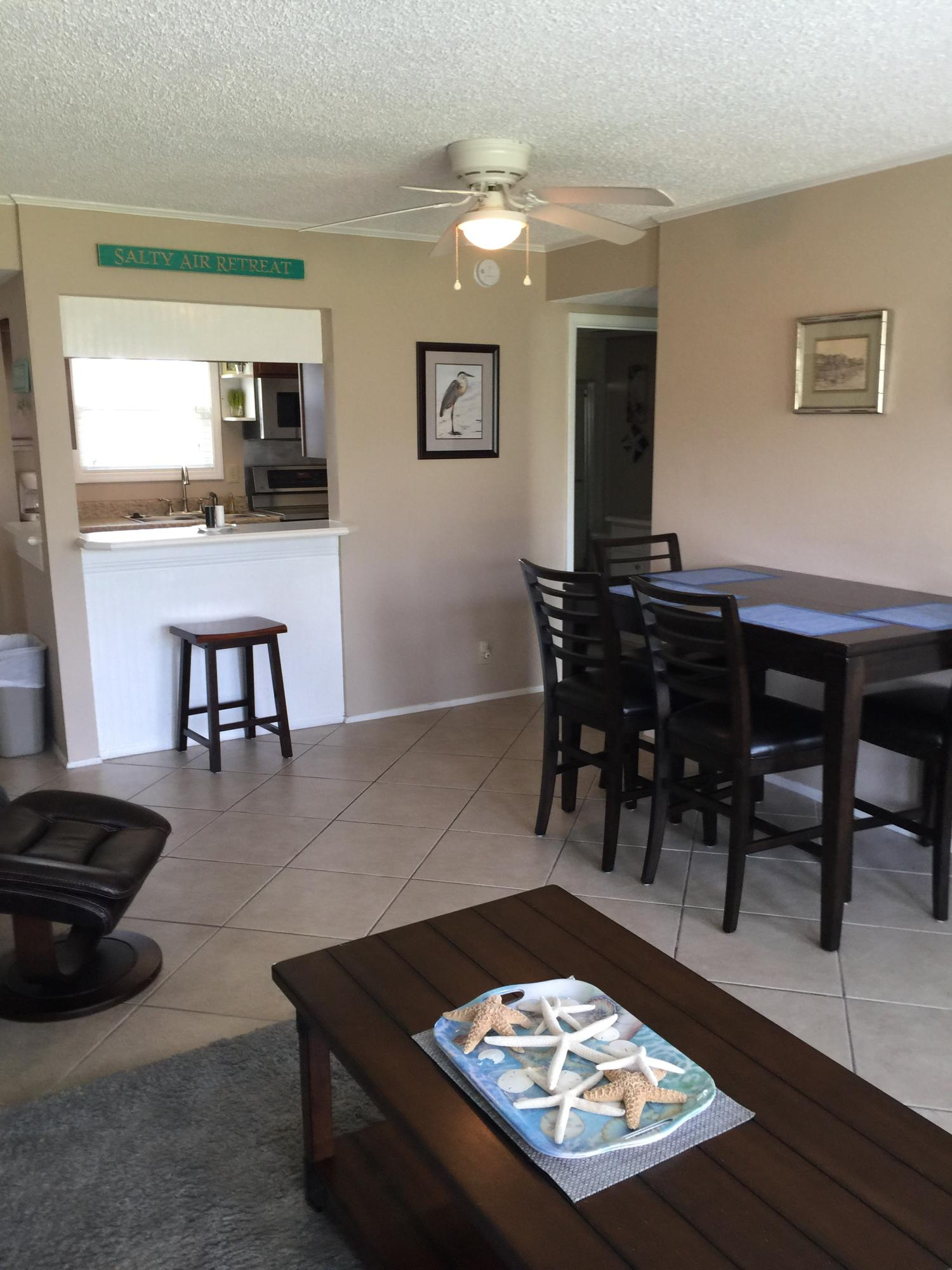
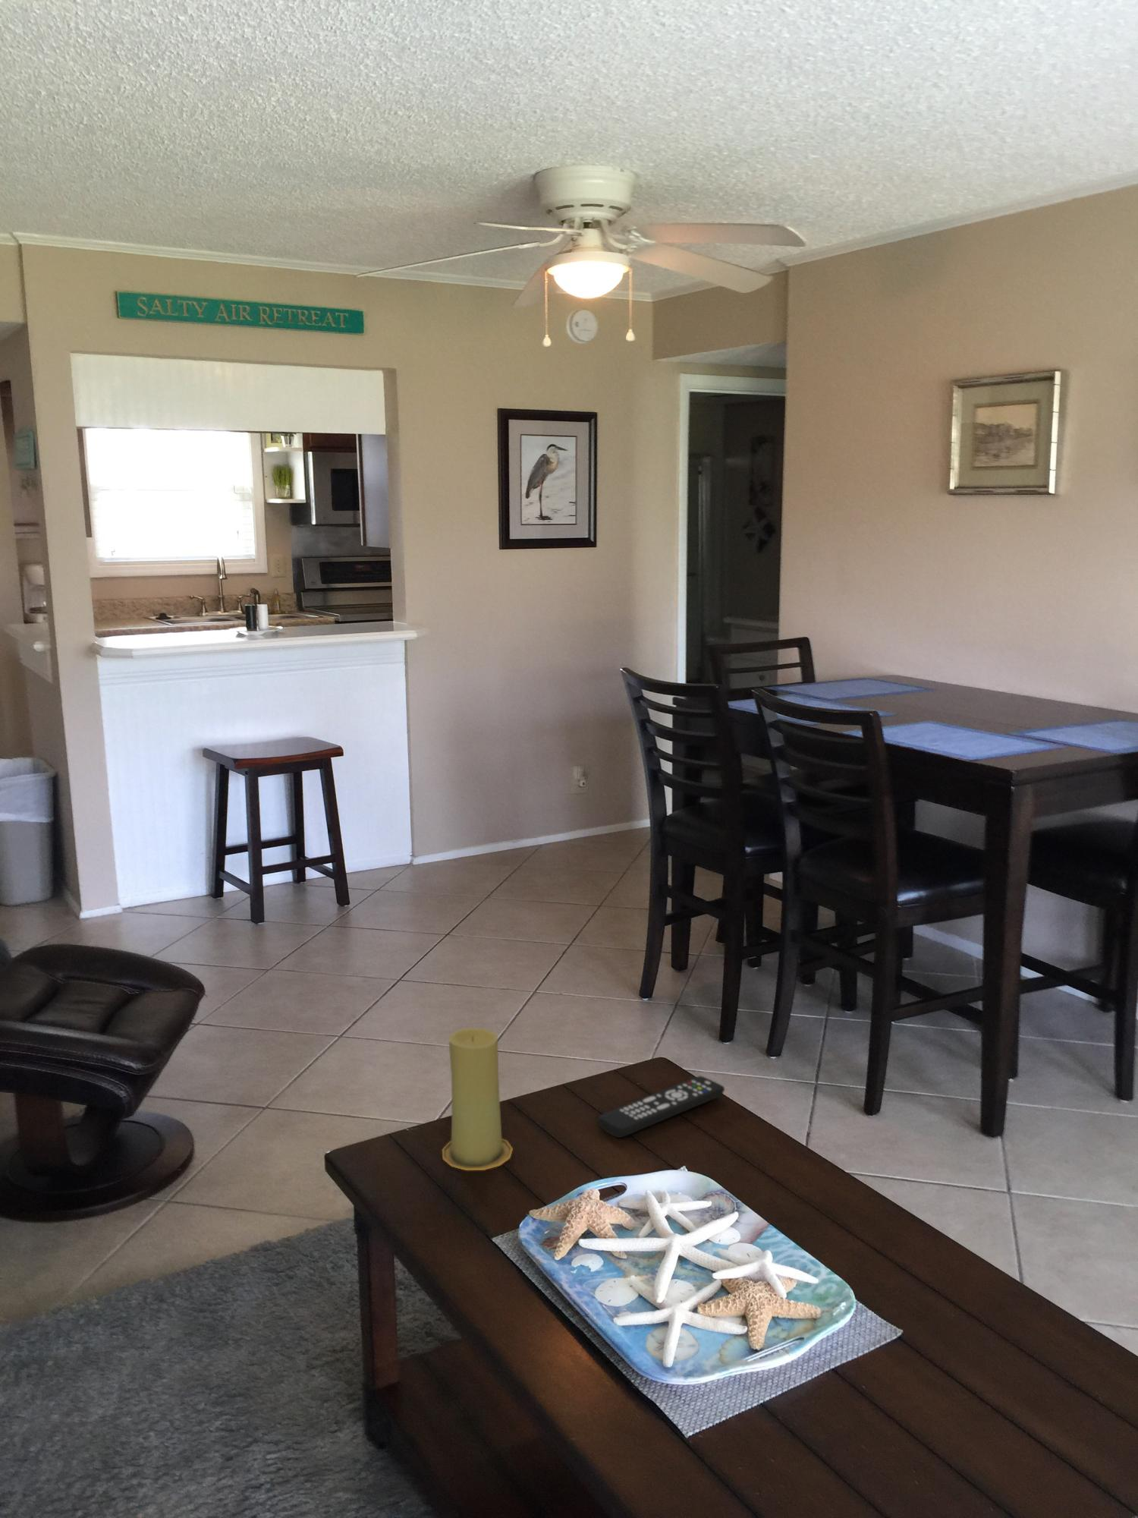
+ remote control (662, 1106)
+ candle (475, 1095)
